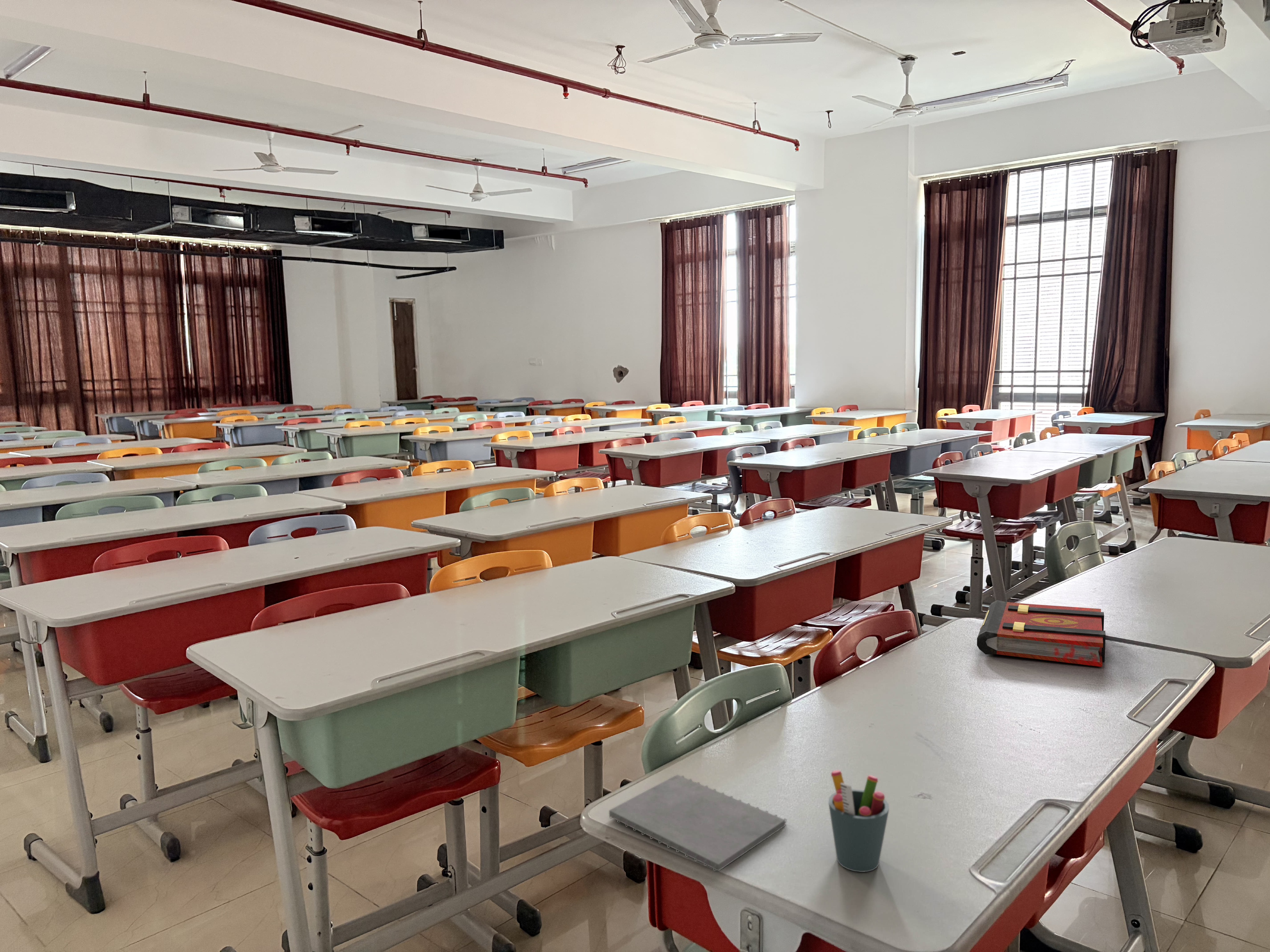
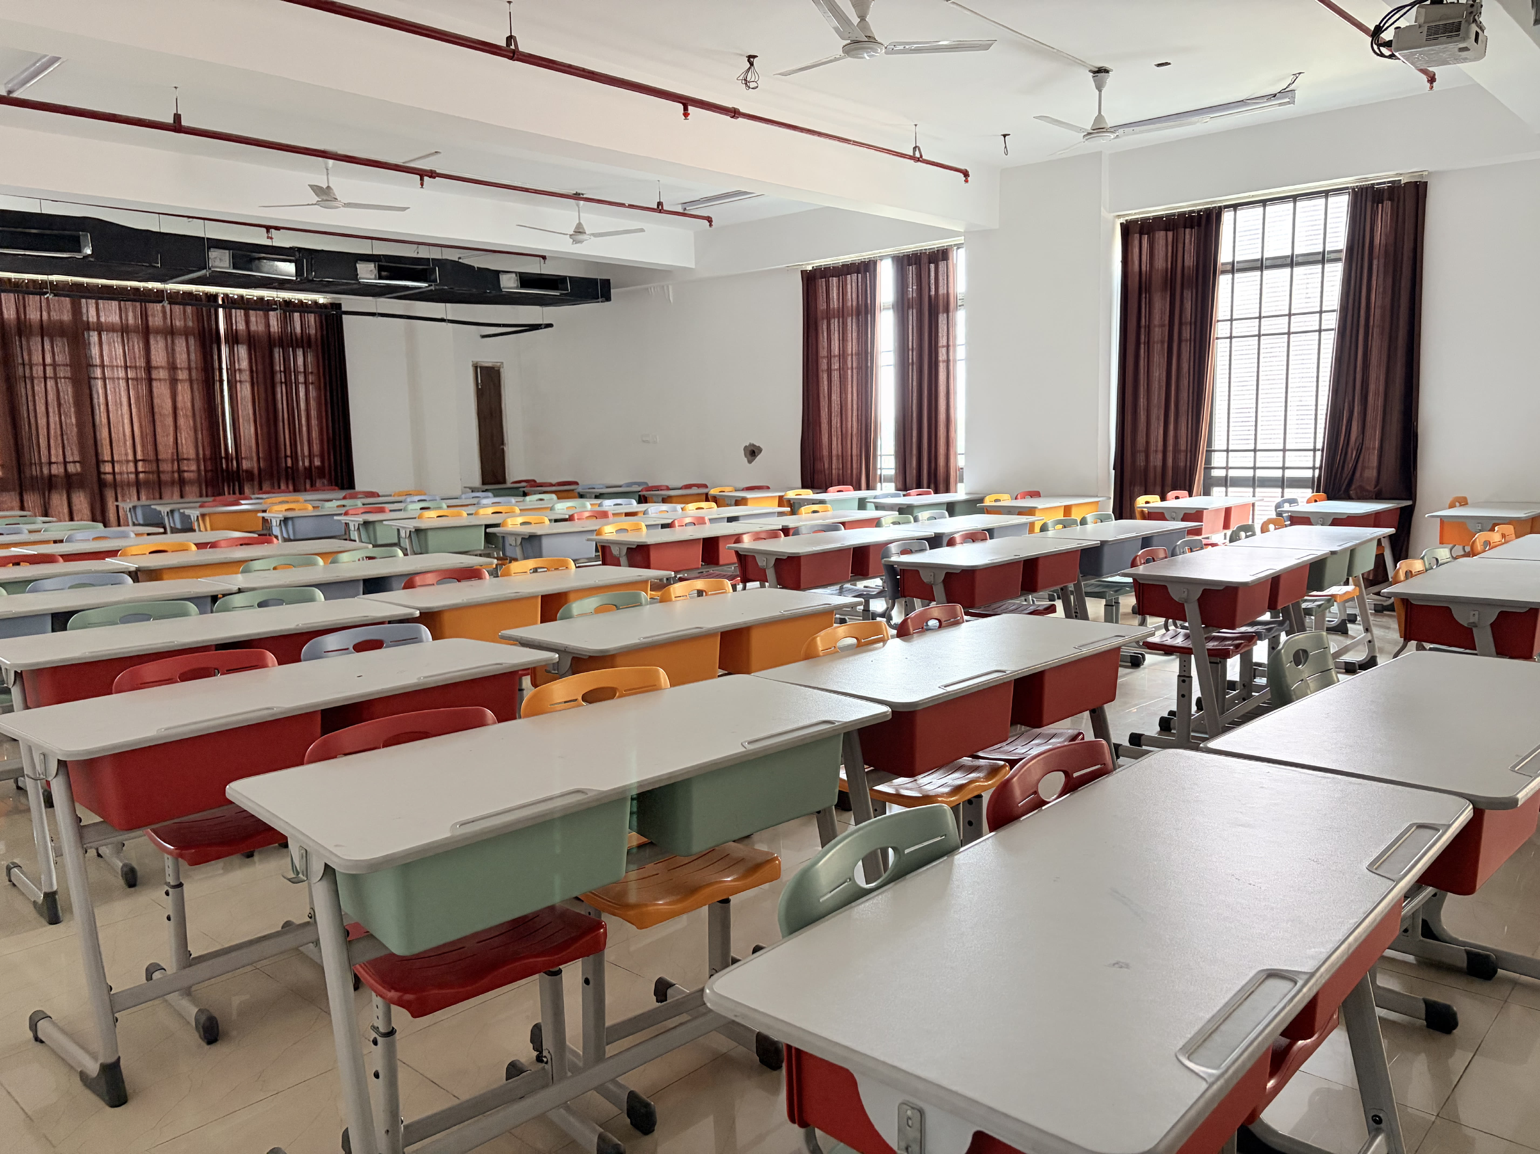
- book (1042, 629)
- notepad (696, 818)
- pen holder (857, 816)
